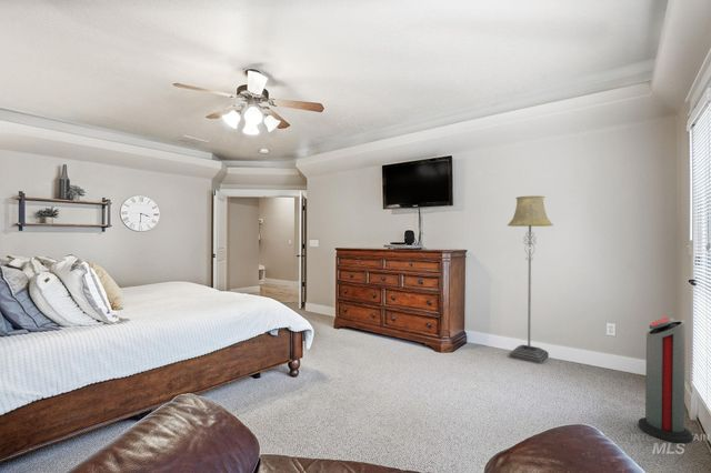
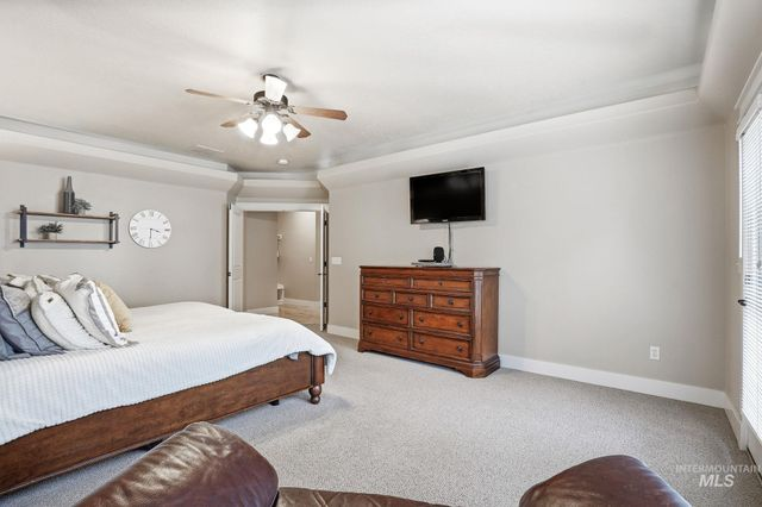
- air purifier (664, 374)
- floor lamp (529, 276)
